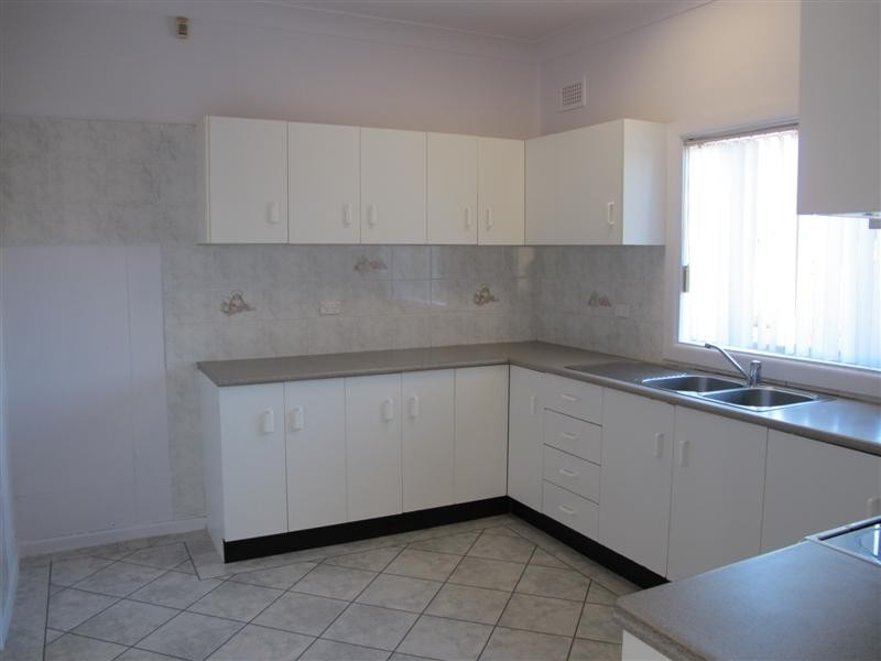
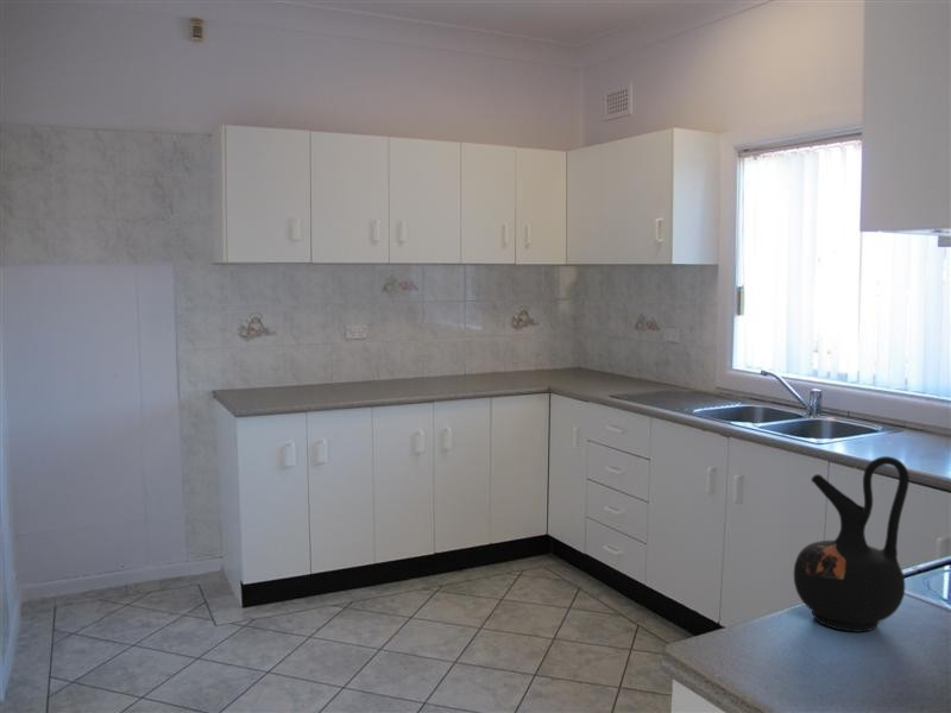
+ ceramic jug (849, 538)
